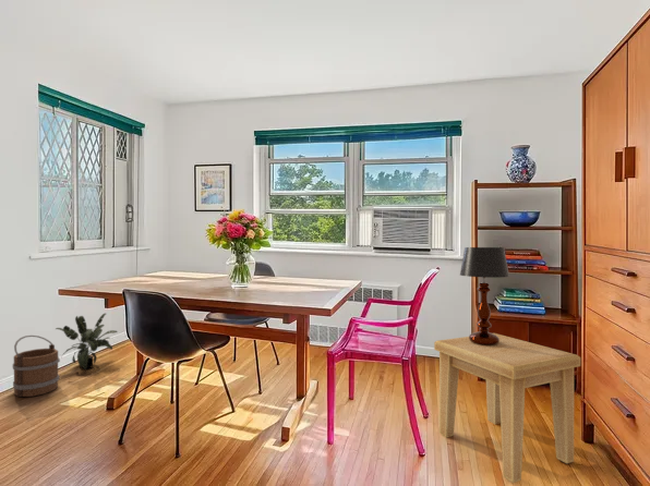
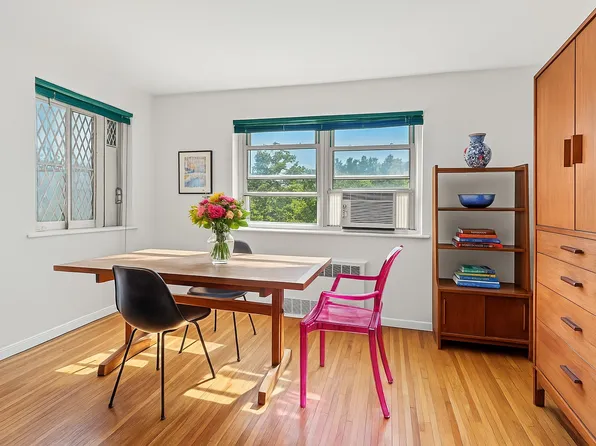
- bucket (36, 363)
- table lamp (483, 294)
- side table (502, 397)
- potted plant (89, 341)
